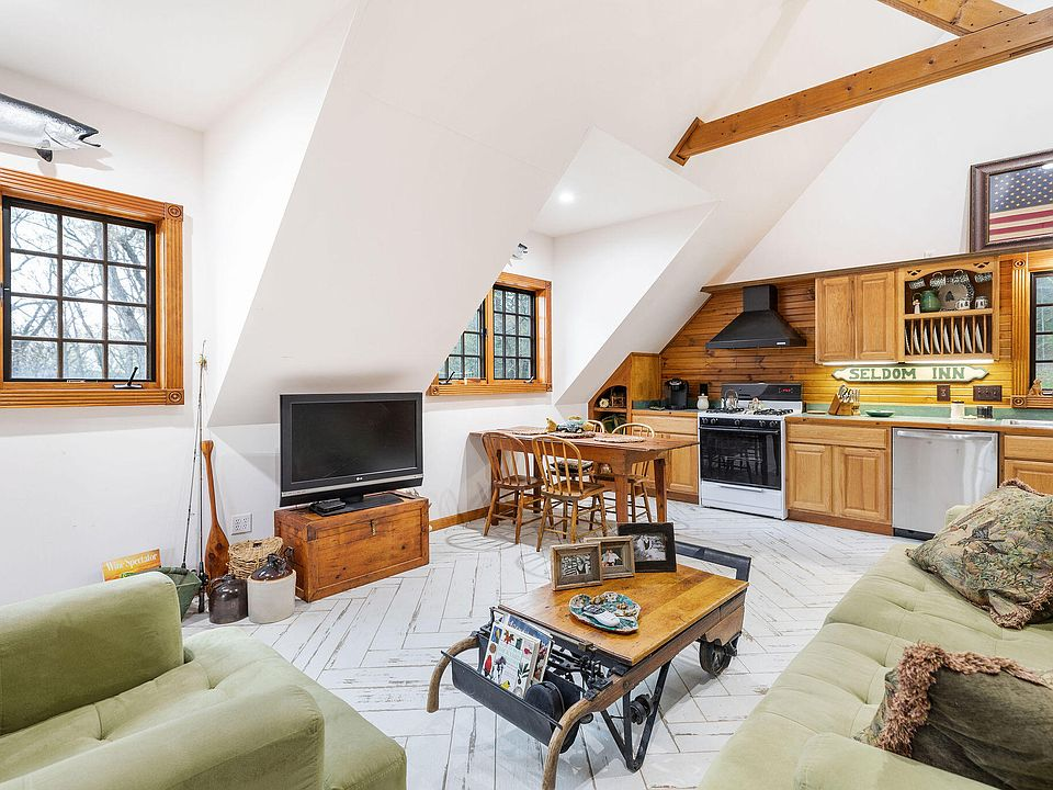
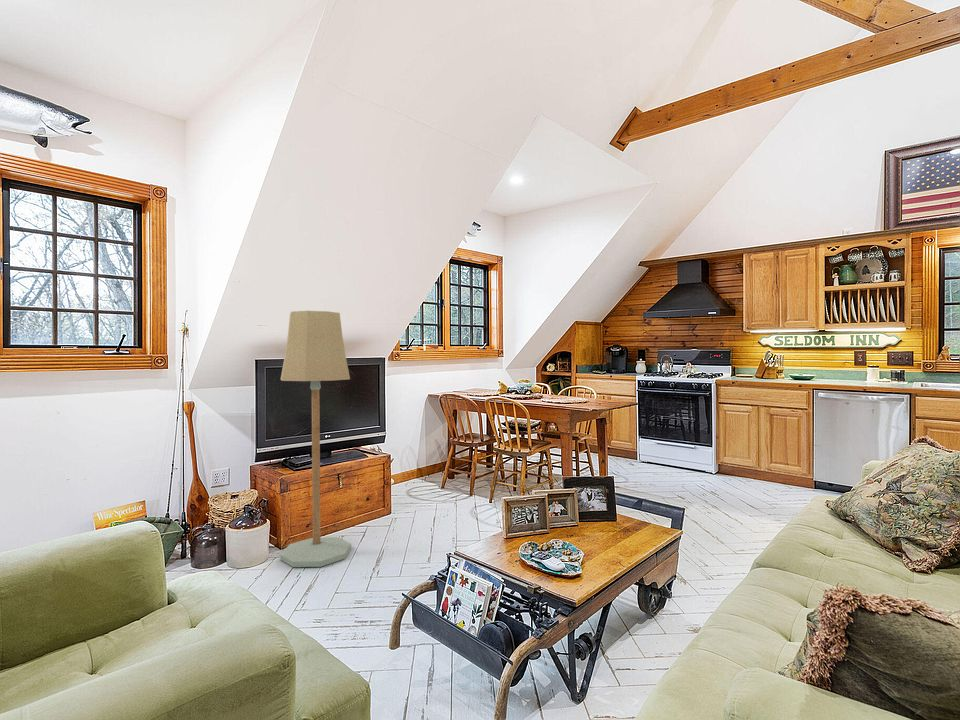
+ floor lamp (315, 433)
